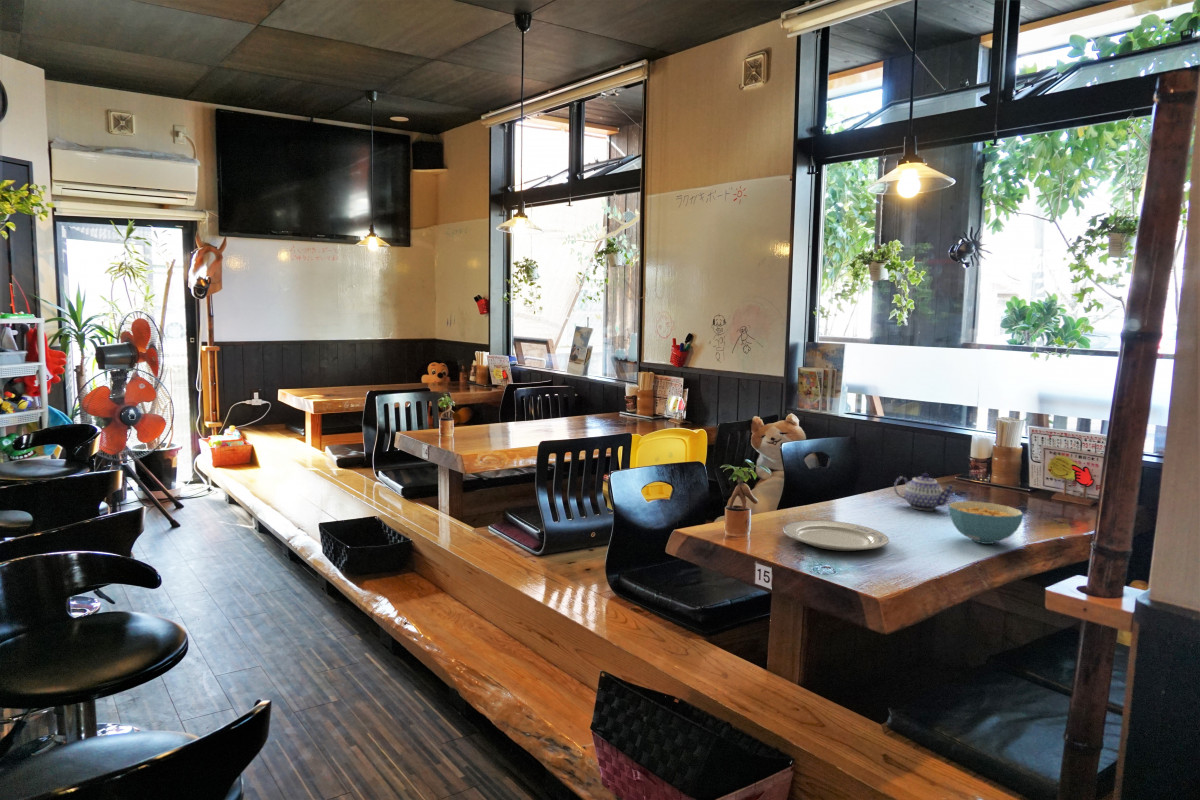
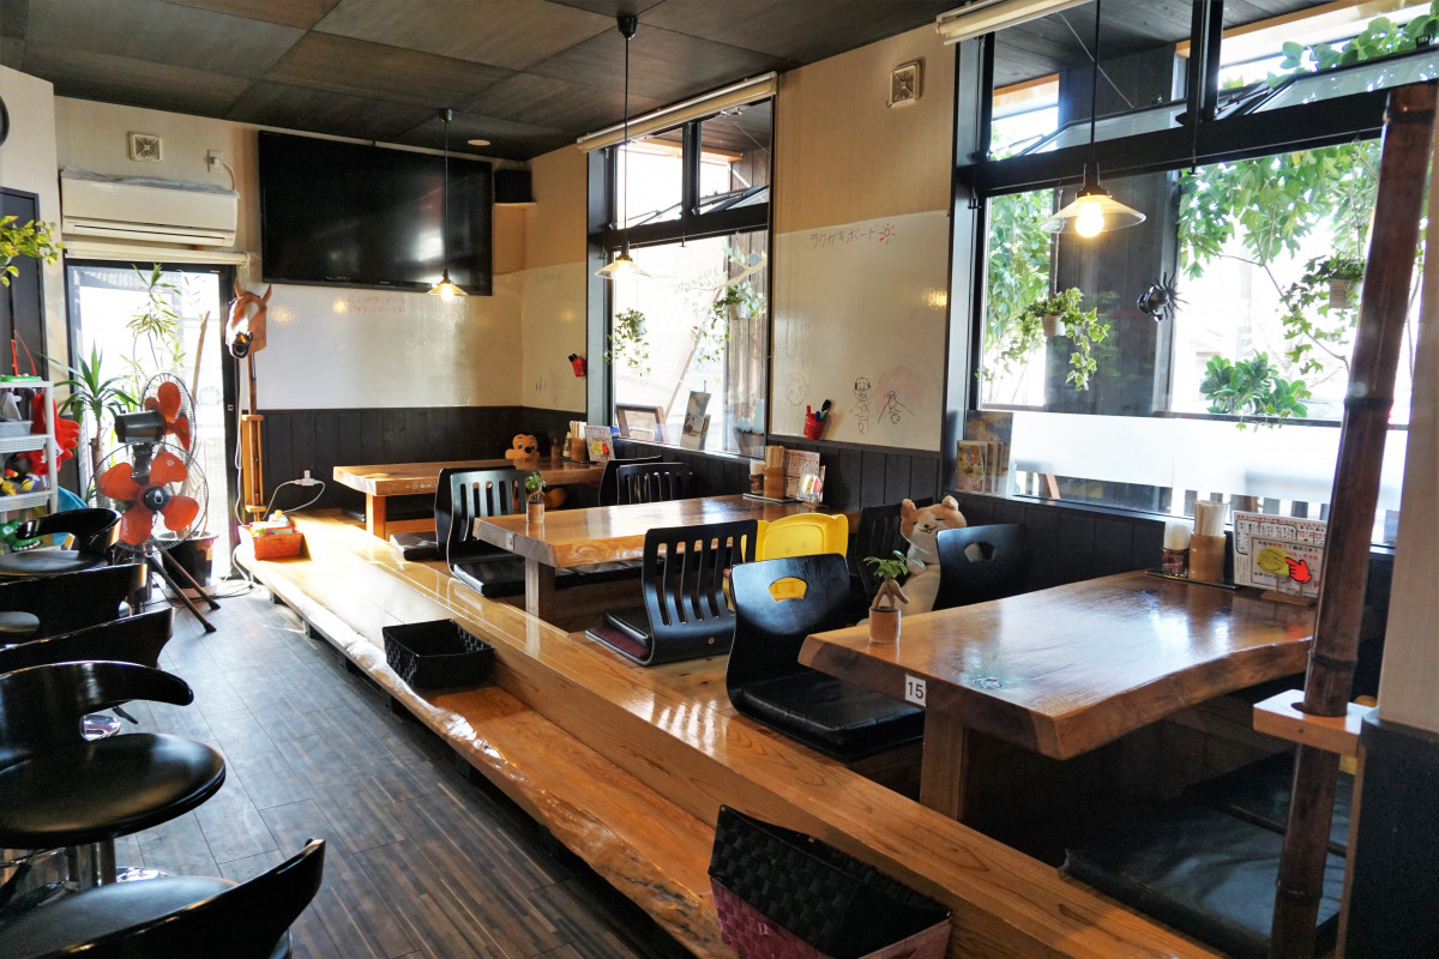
- chinaware (834, 537)
- cereal bowl (983, 524)
- teapot (923, 490)
